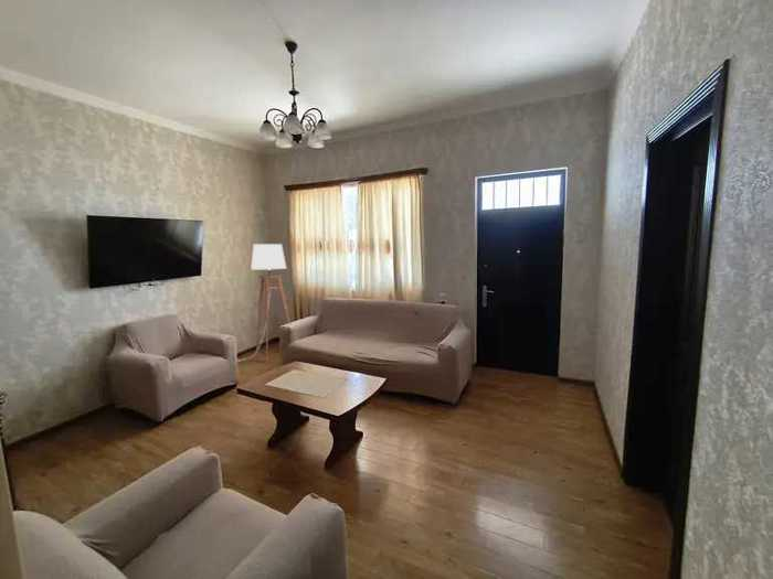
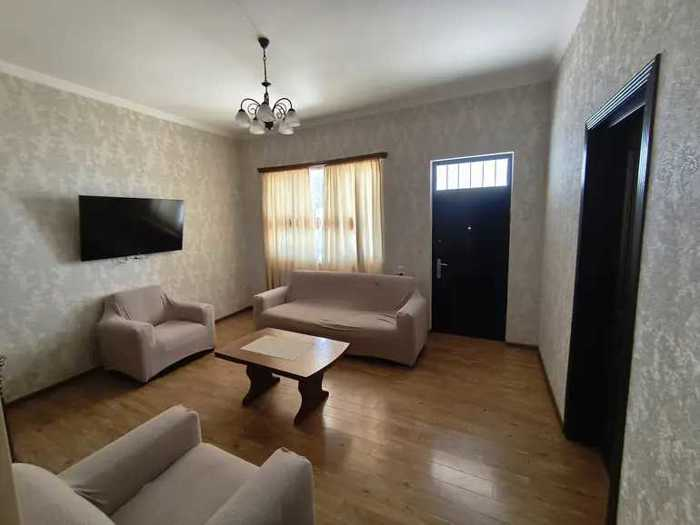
- floor lamp (262, 300)
